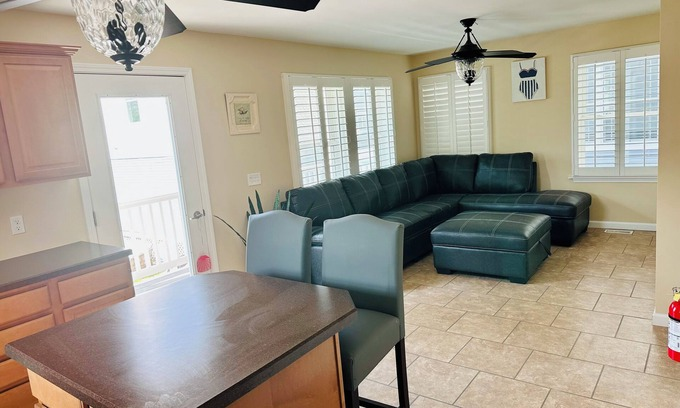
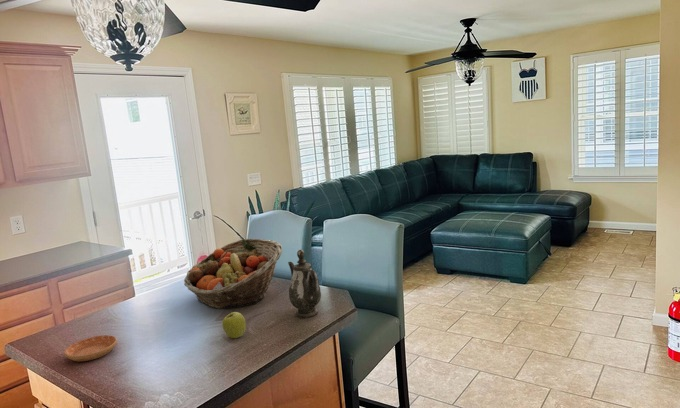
+ apple (233, 323)
+ saucer (91, 348)
+ teapot (303, 281)
+ fruit basket (234, 271)
